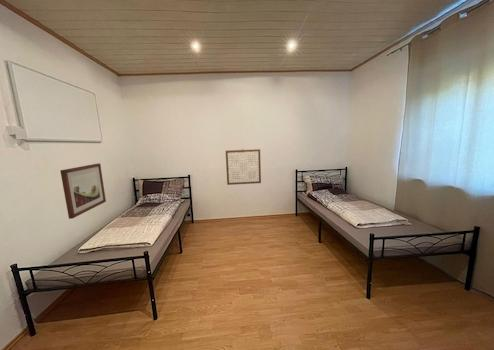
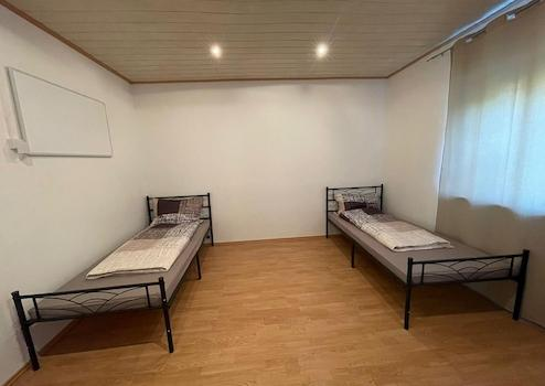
- wall art (86, 188)
- wall art (244, 166)
